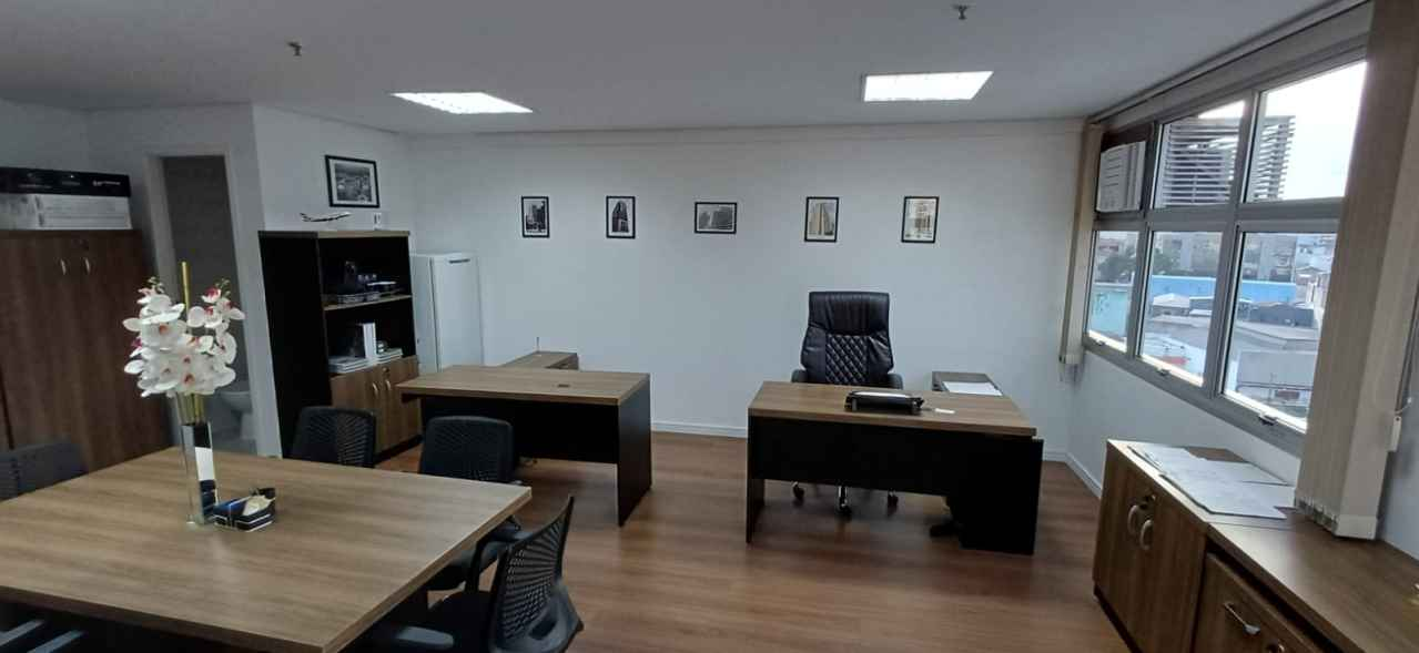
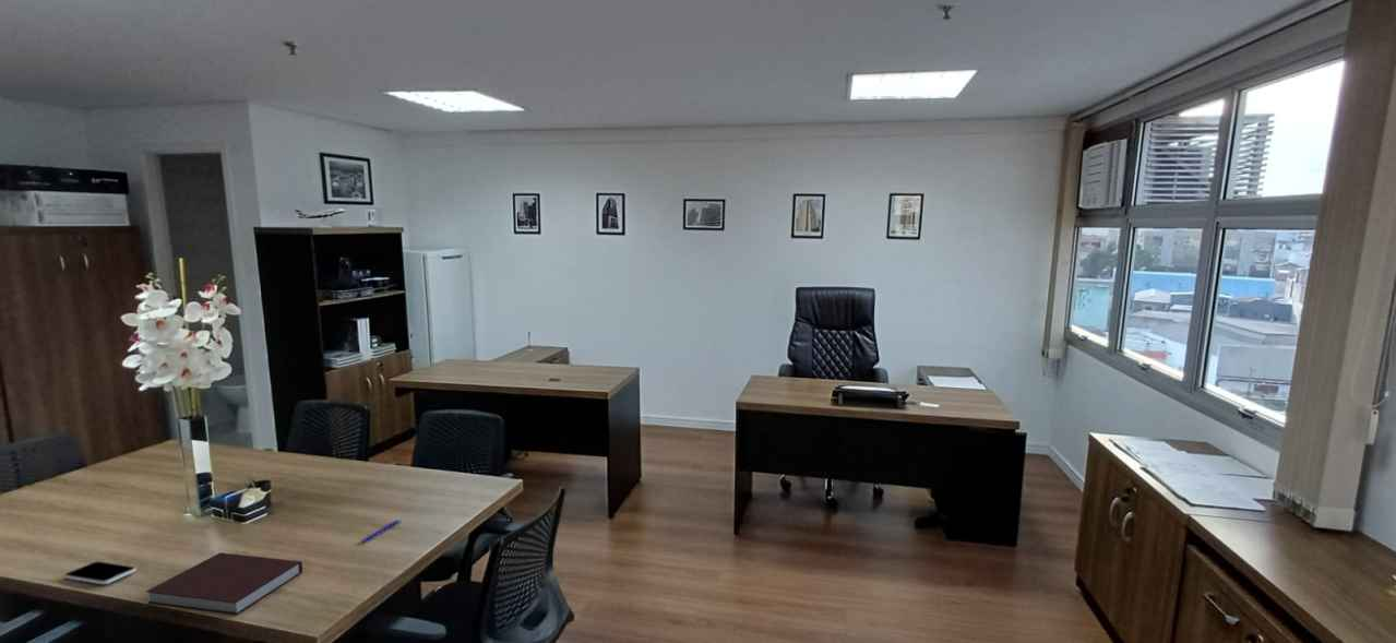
+ smartphone (100, 572)
+ pen (382, 529)
+ notebook (227, 581)
